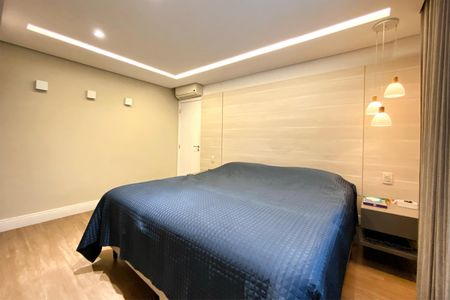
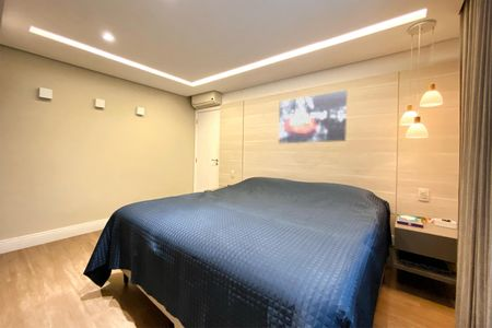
+ wall art (309, 119)
